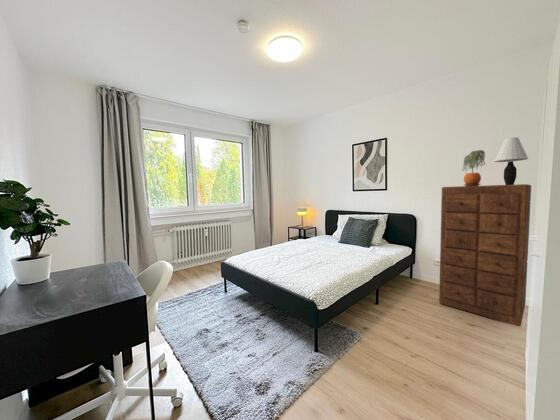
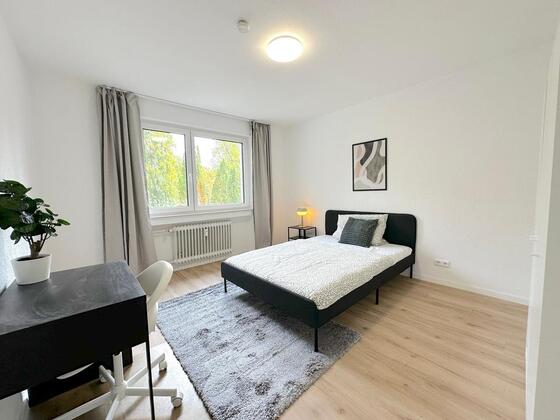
- table lamp (510, 161)
- dresser (483, 246)
- potted plant (473, 168)
